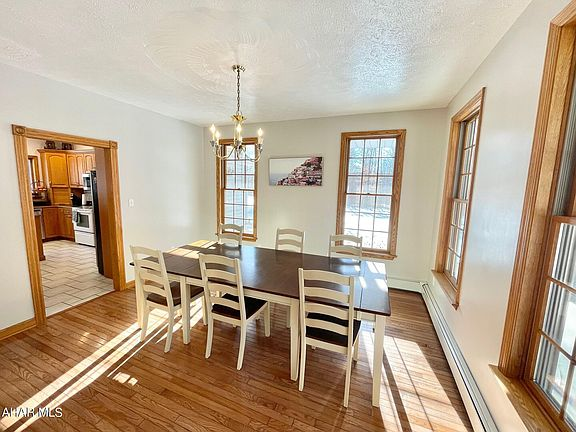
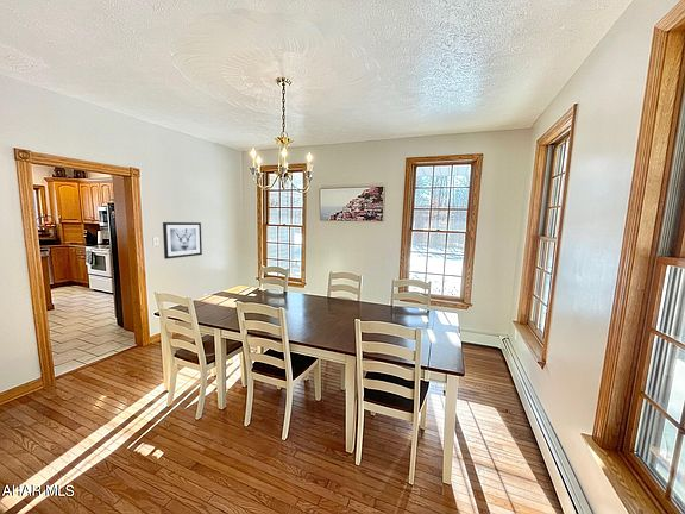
+ wall art (183, 239)
